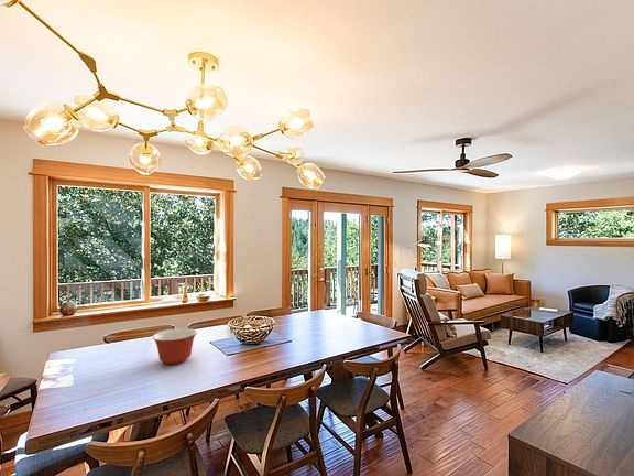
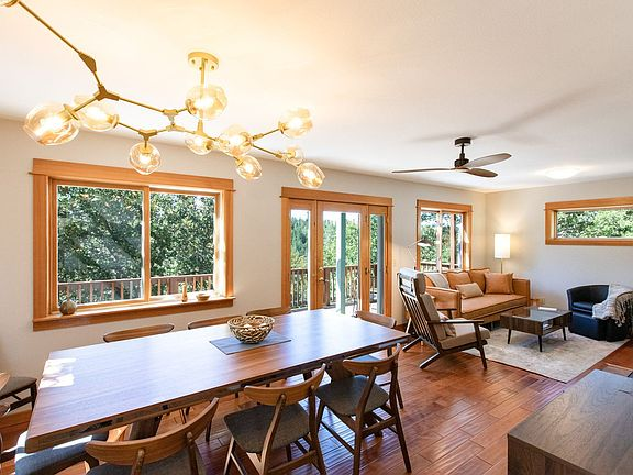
- mixing bowl (175, 347)
